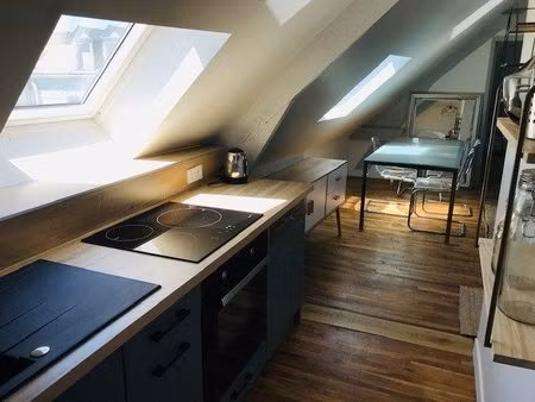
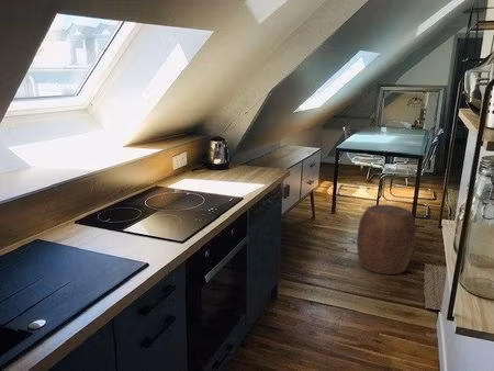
+ stool (385, 237)
